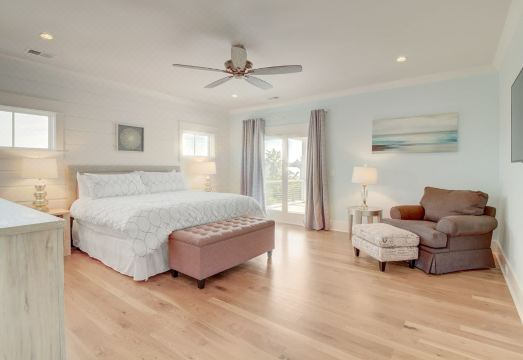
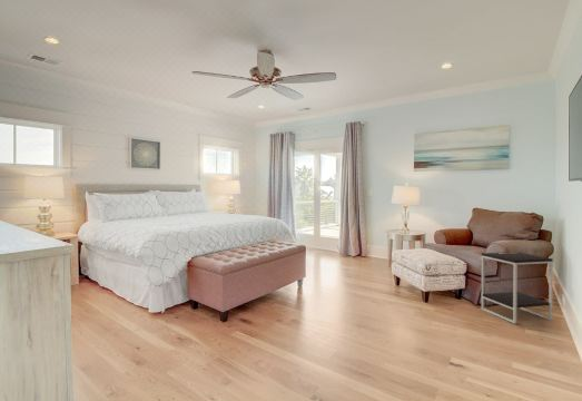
+ side table (515, 285)
